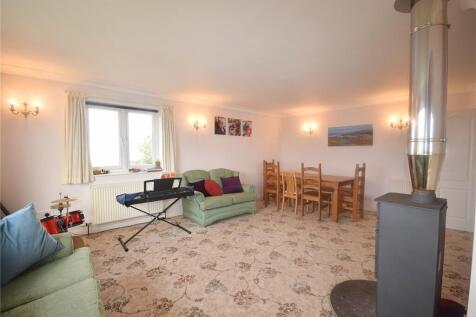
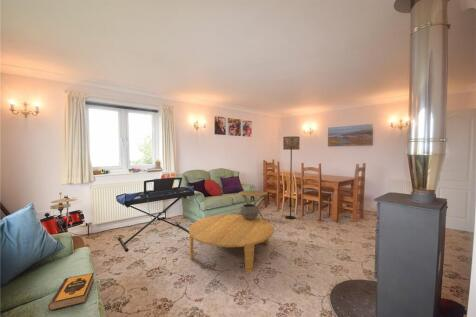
+ hardback book (73, 289)
+ ceramic pot (249, 211)
+ floor lamp (290, 177)
+ side table (255, 205)
+ coffee table (231, 238)
